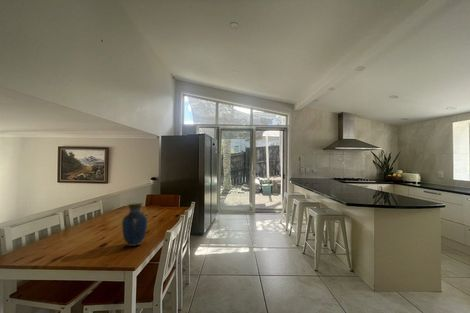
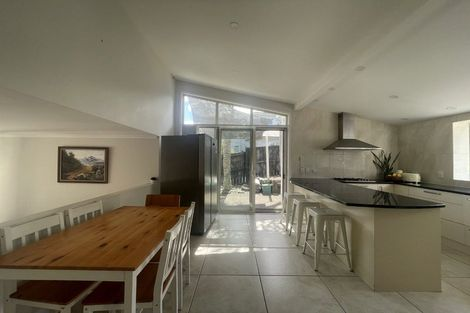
- vase (134, 223)
